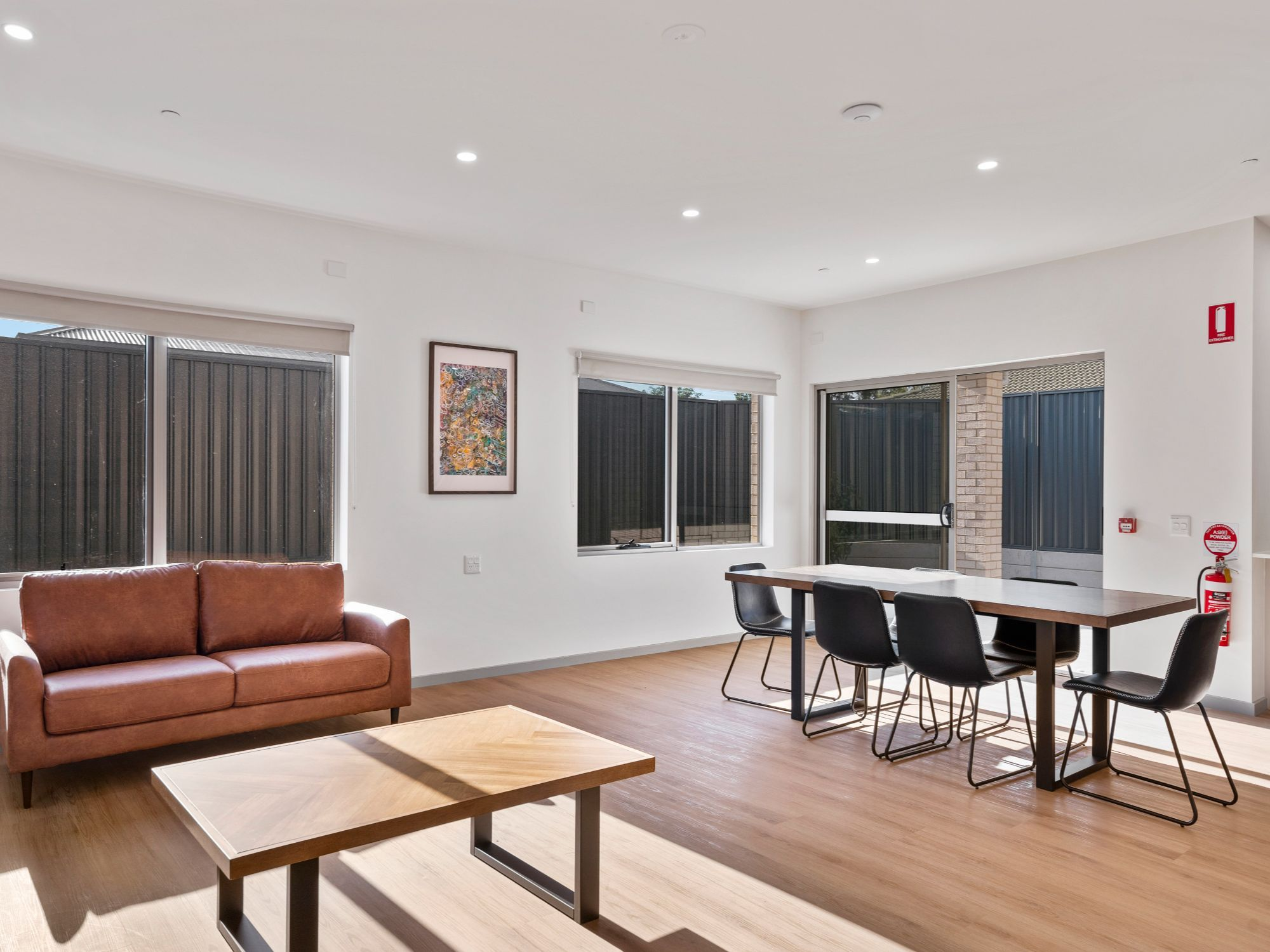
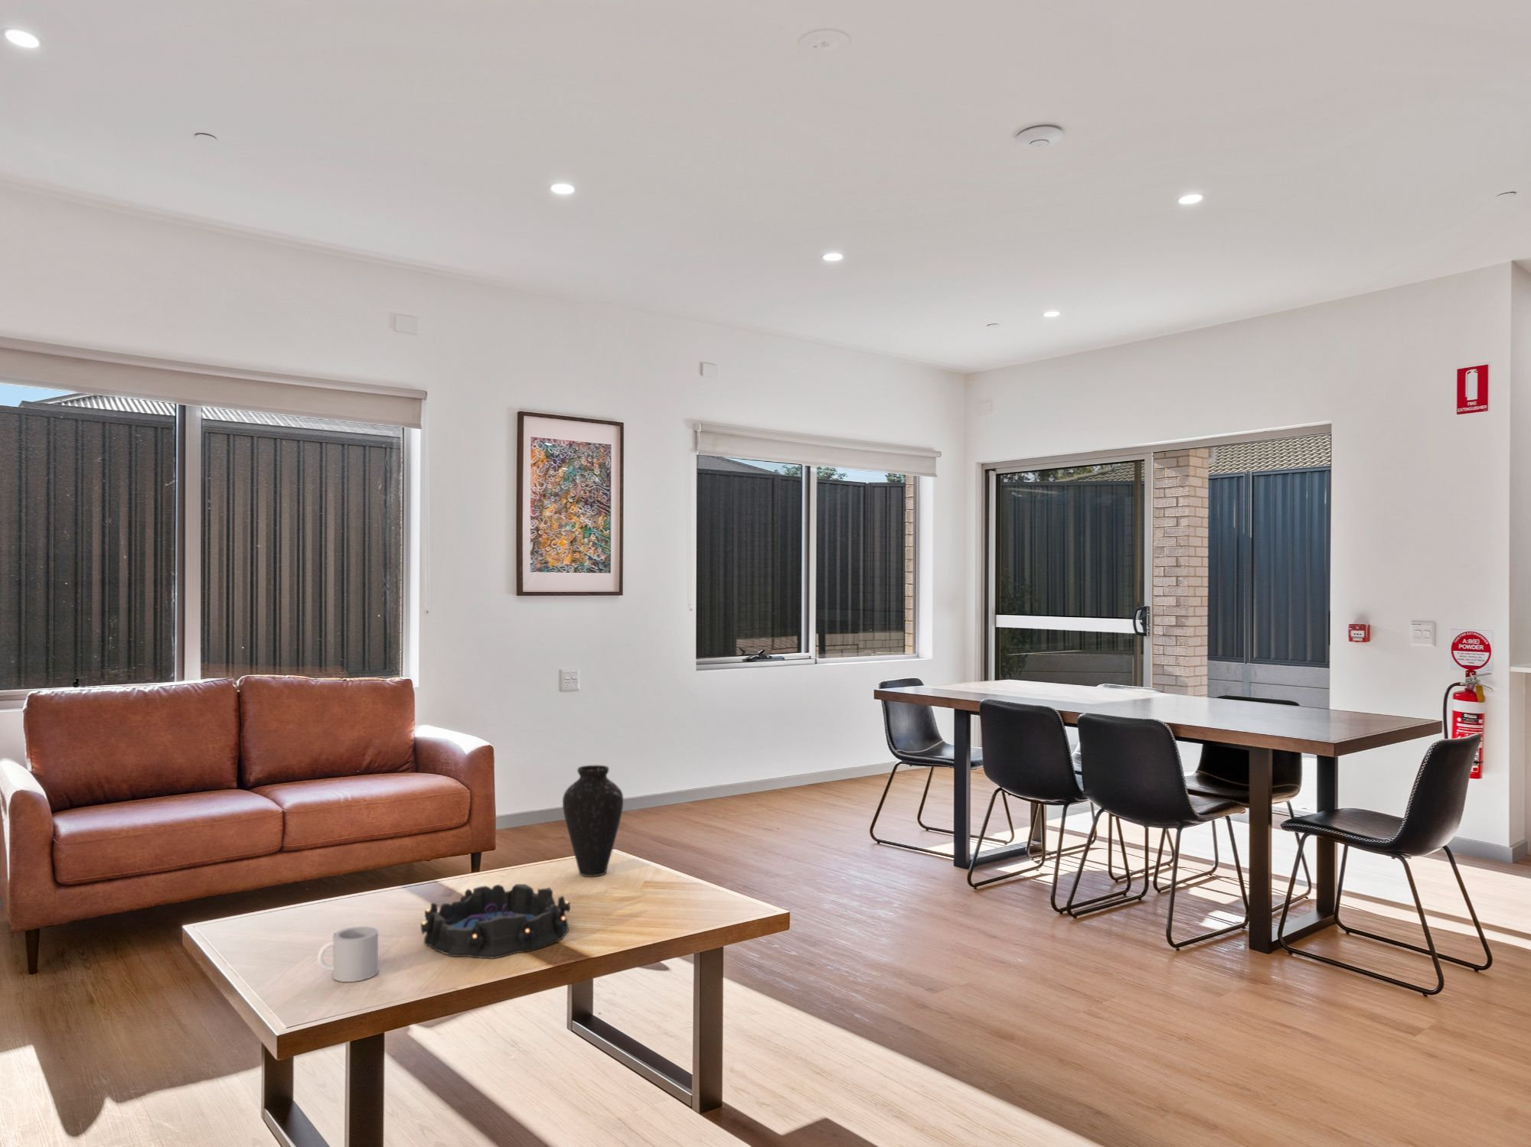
+ vase (592, 819)
+ decorative bowl (497, 916)
+ mug (347, 954)
